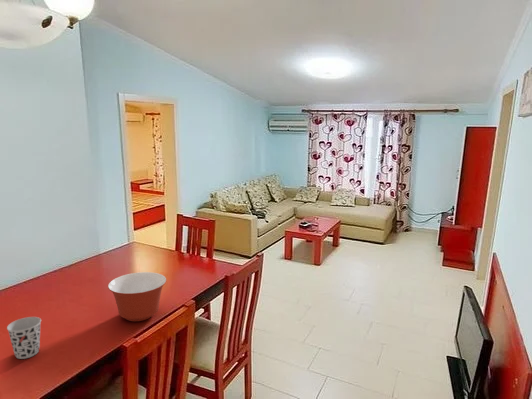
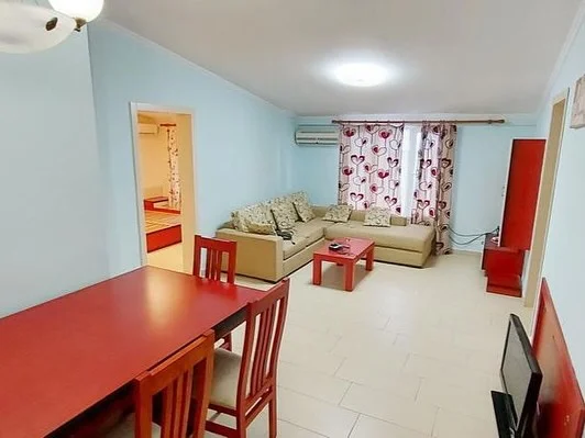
- mixing bowl (138, 298)
- cup (25, 338)
